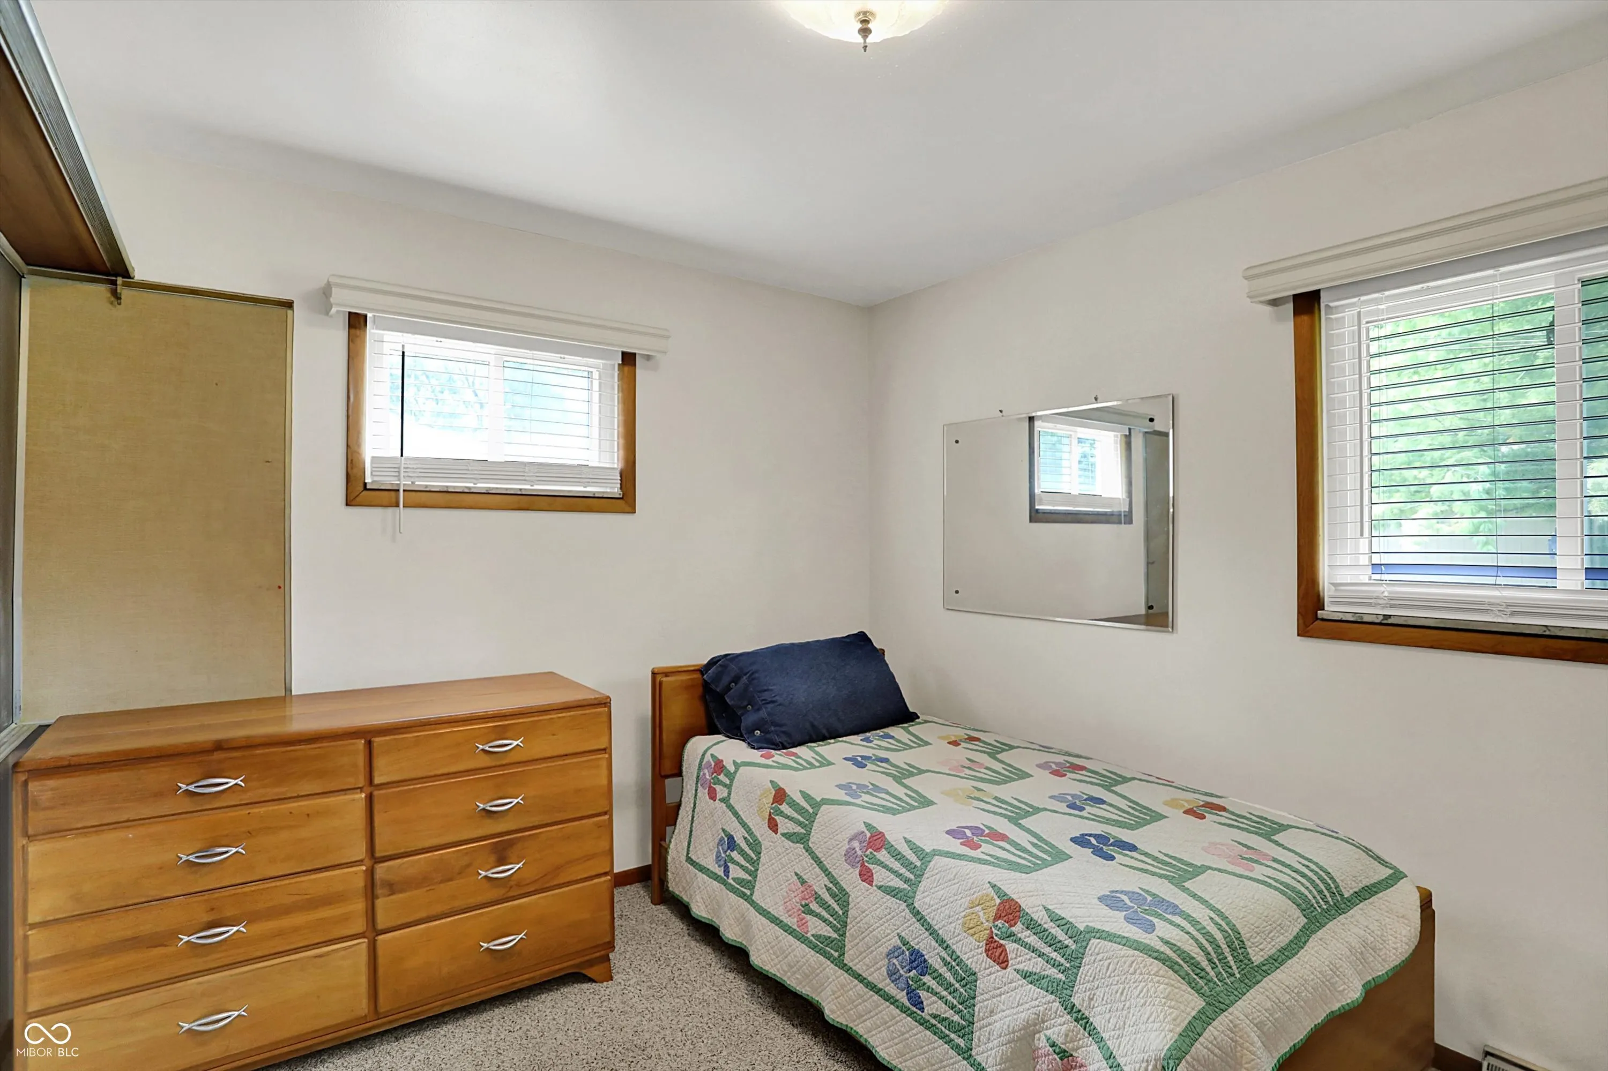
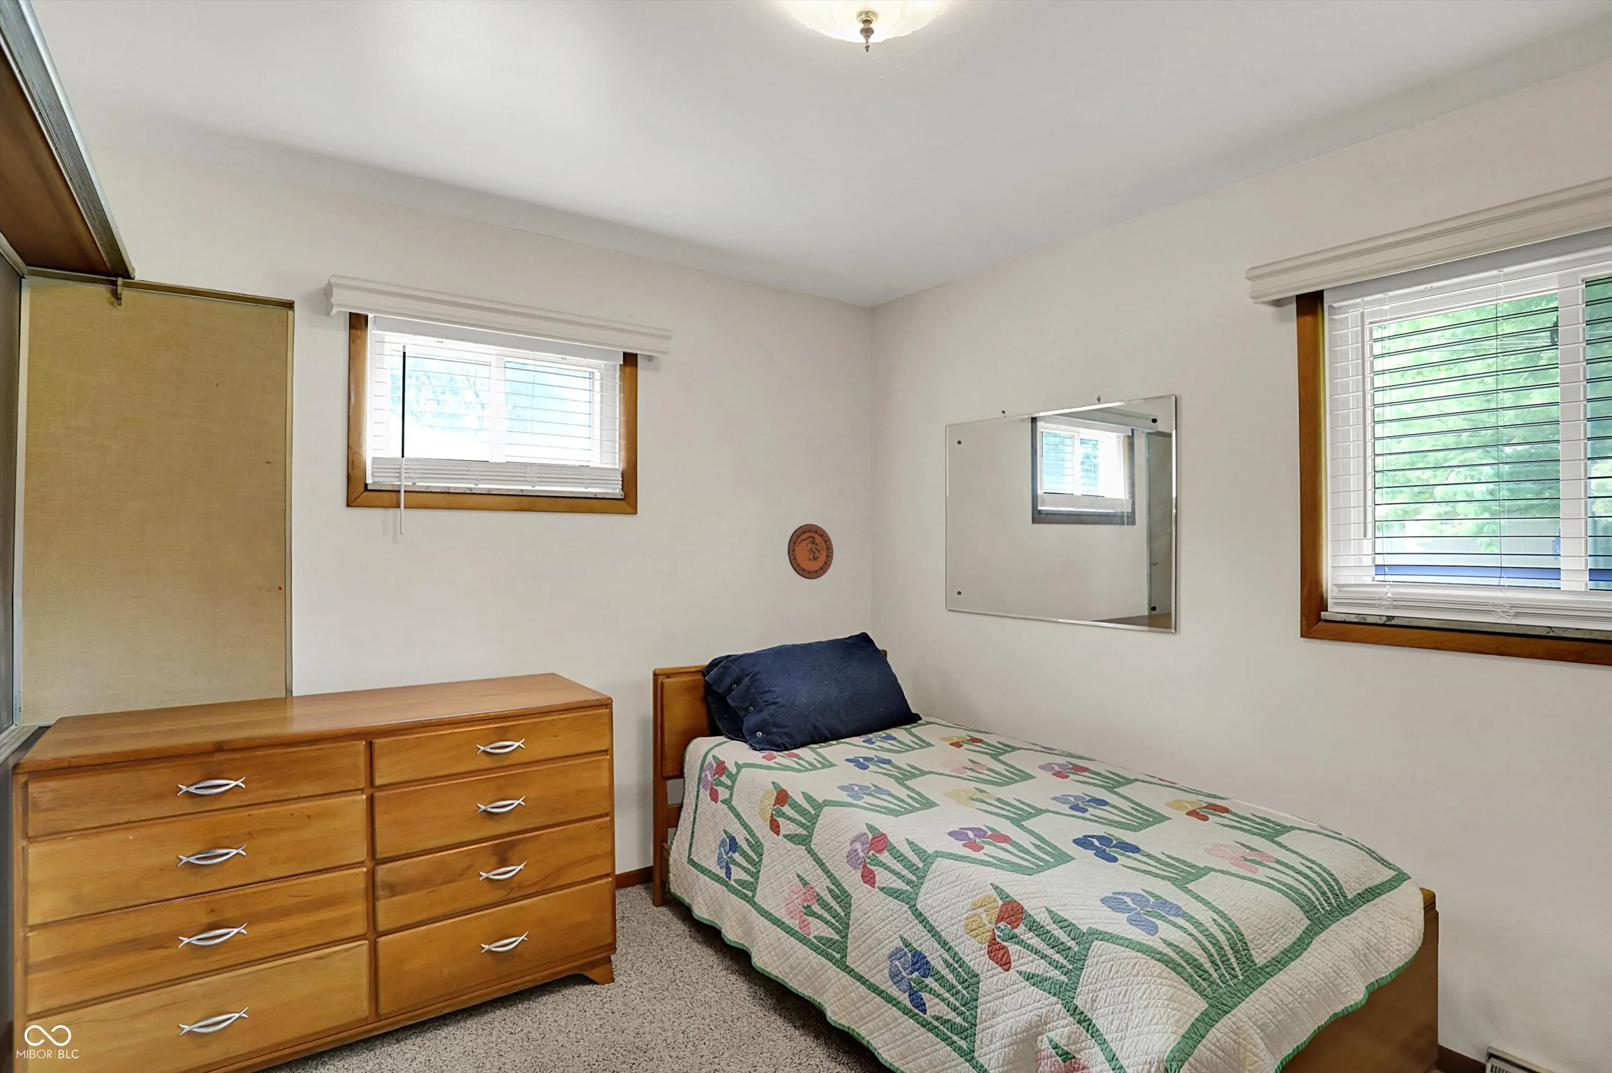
+ decorative plate (810, 551)
